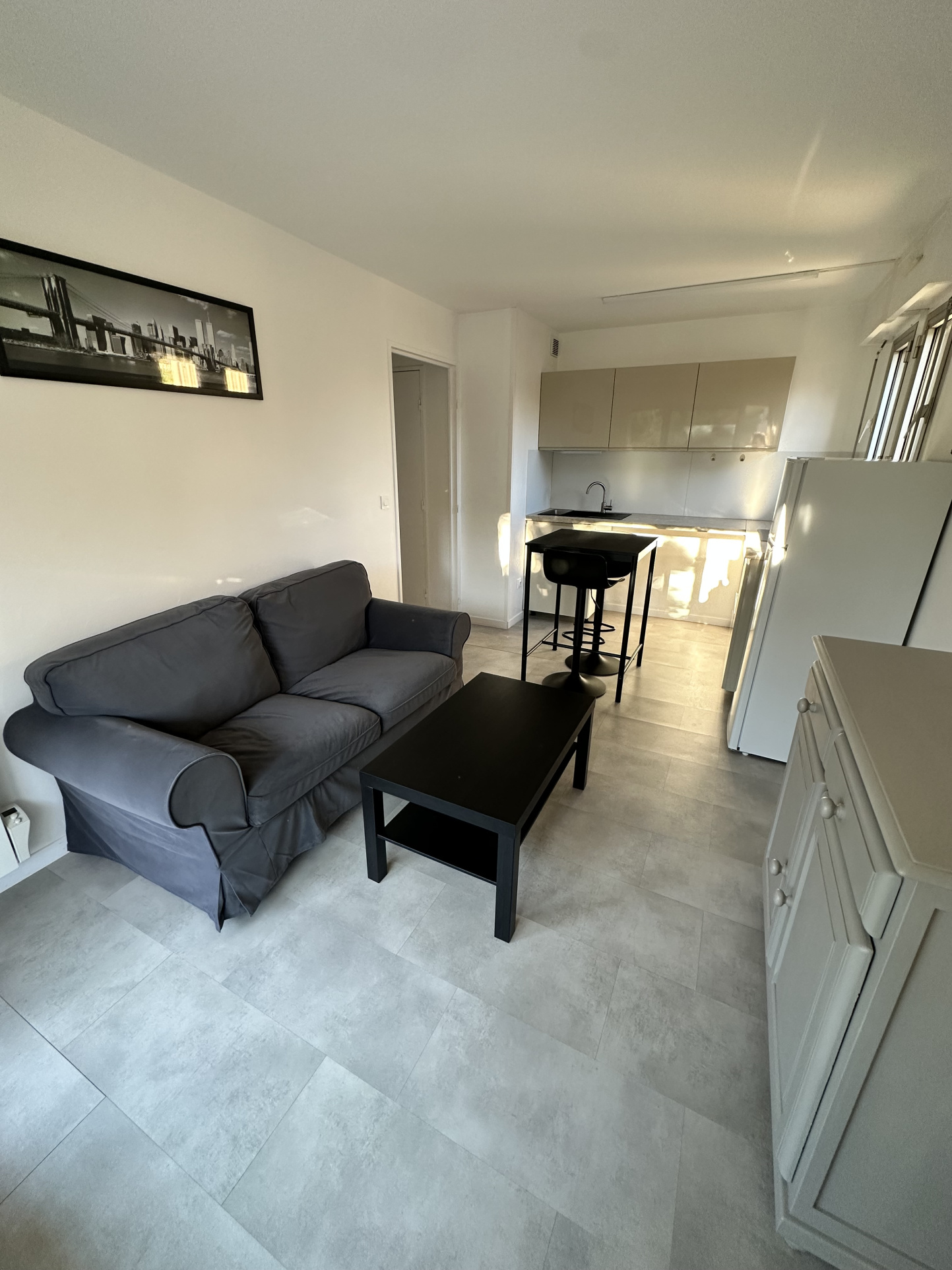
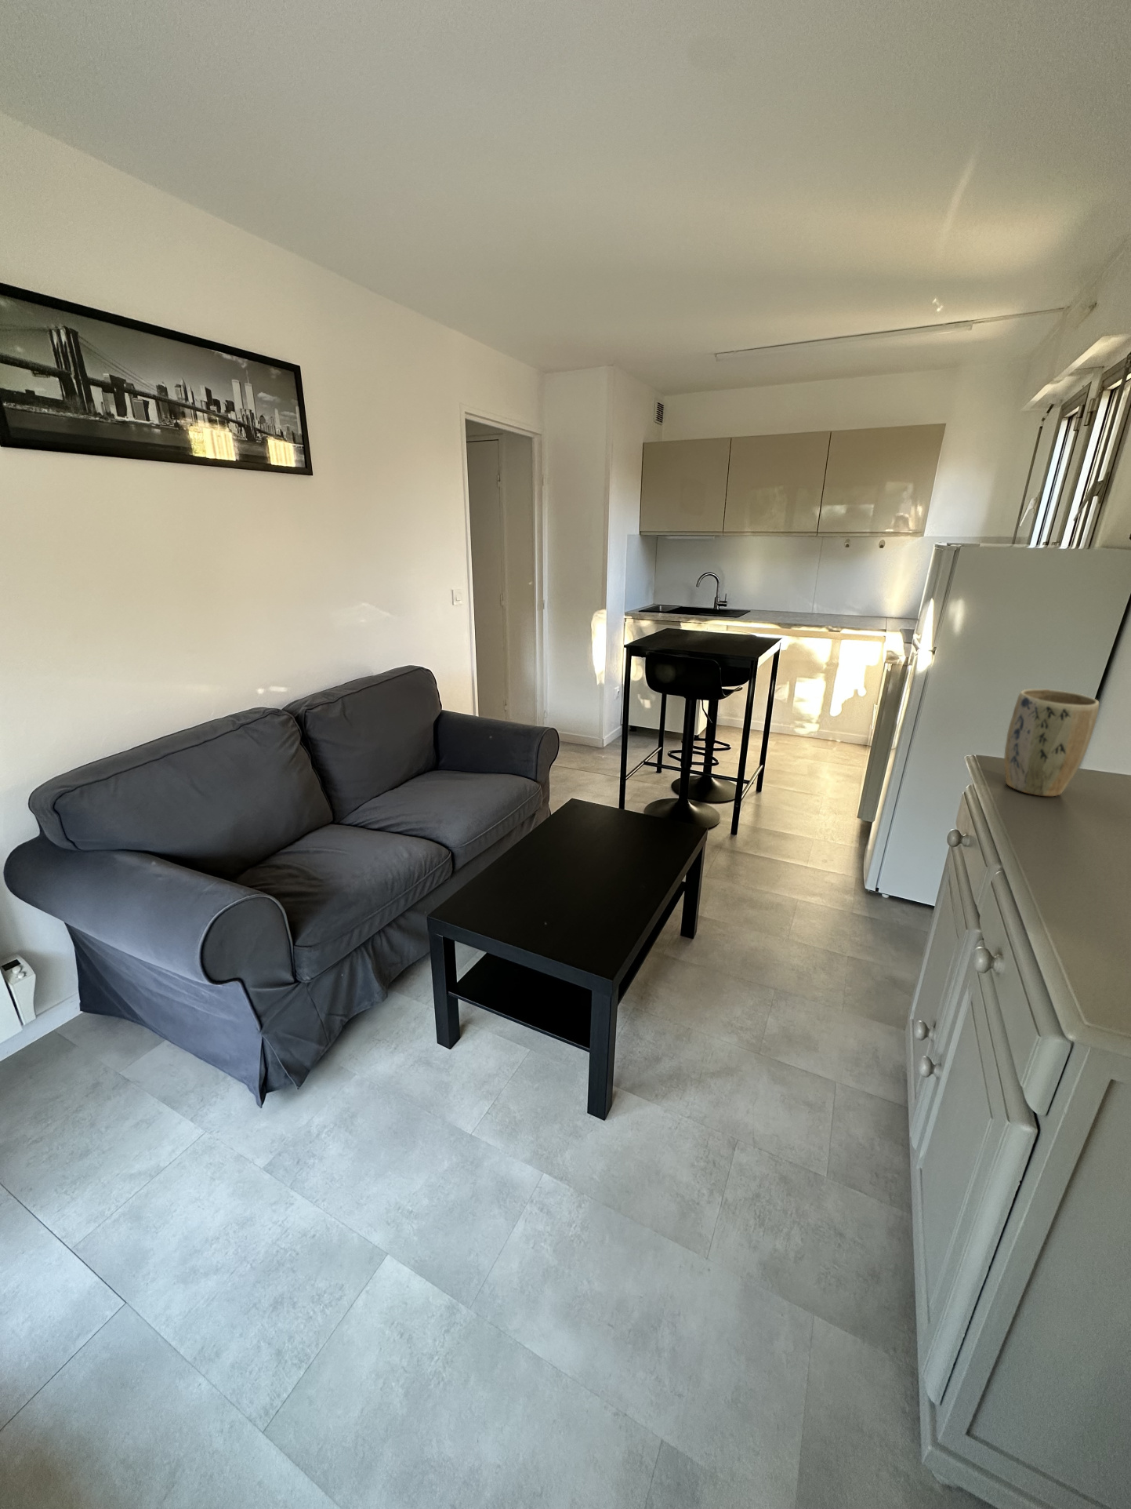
+ plant pot (1044, 743)
